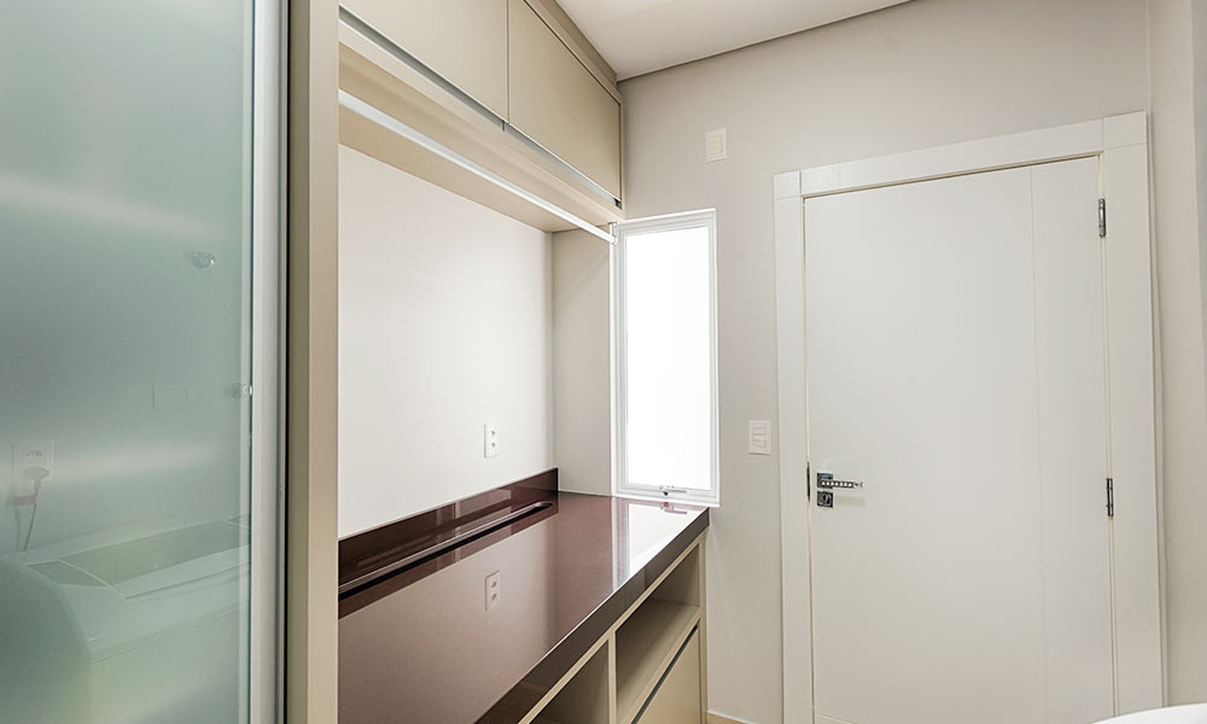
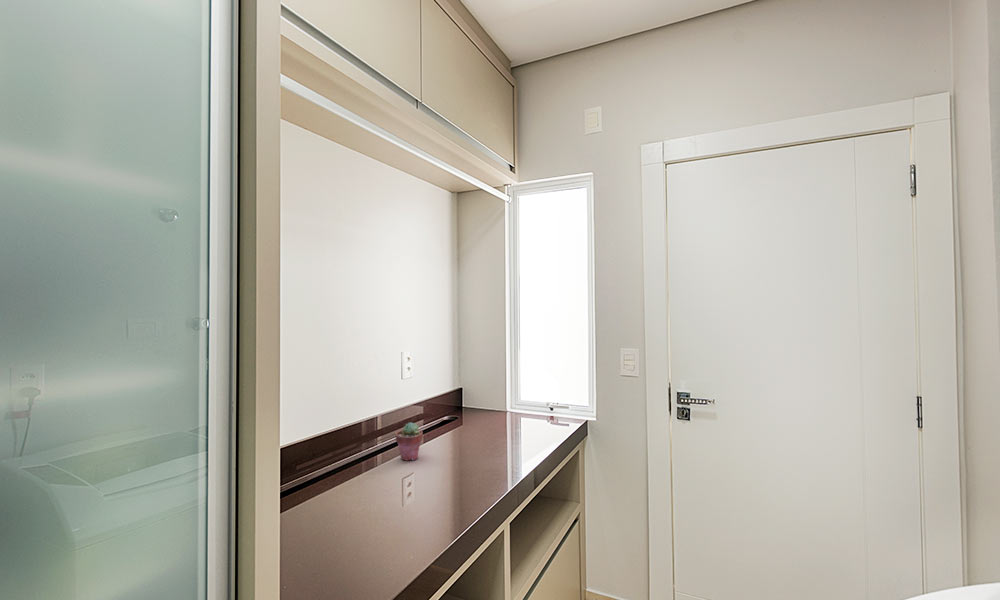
+ potted succulent (409, 440)
